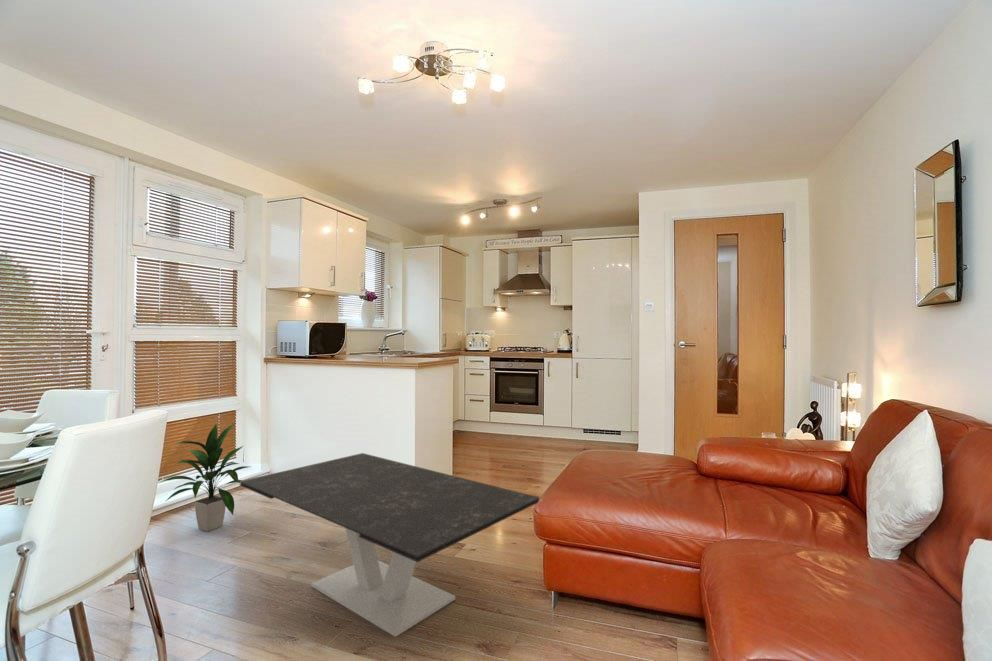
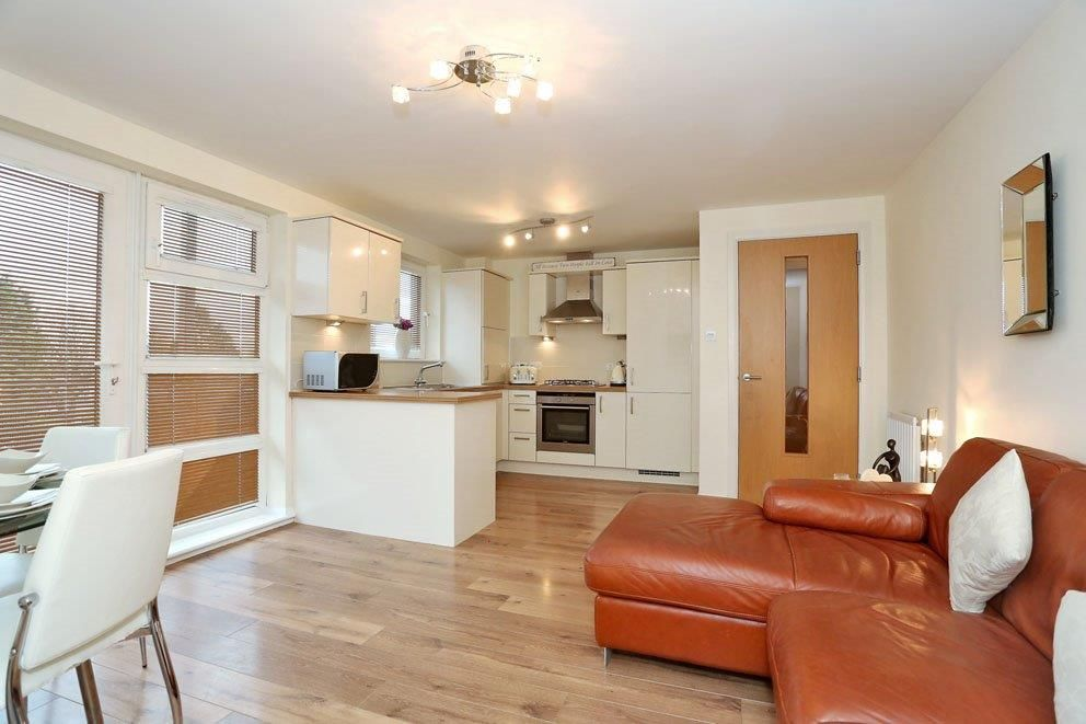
- coffee table (381, 540)
- indoor plant (210, 476)
